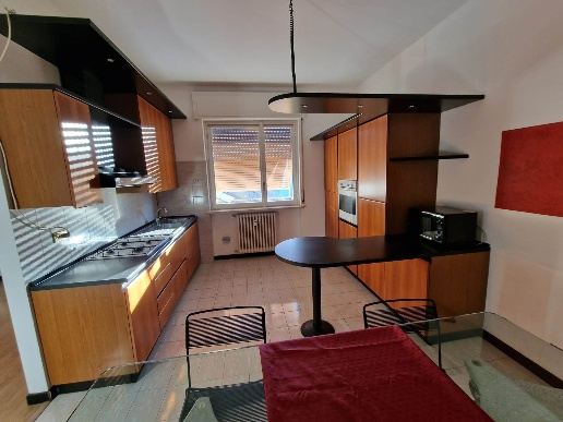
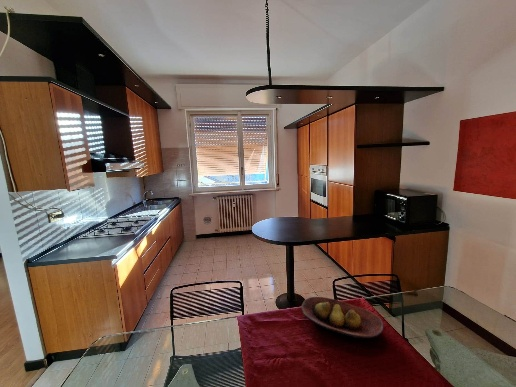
+ fruit bowl (339, 315)
